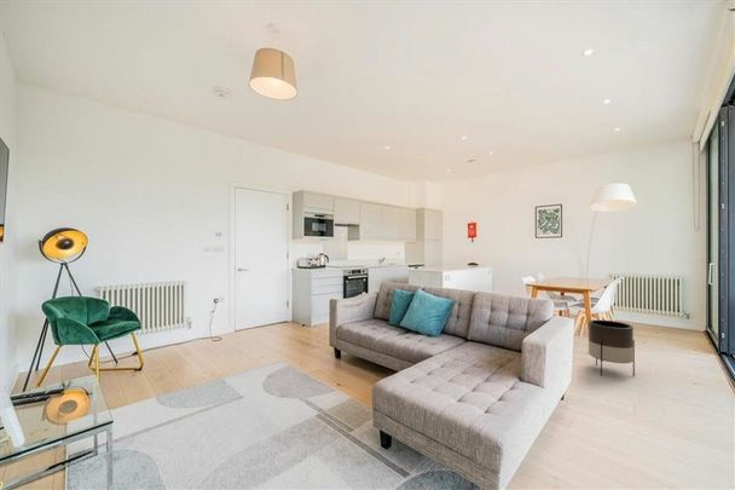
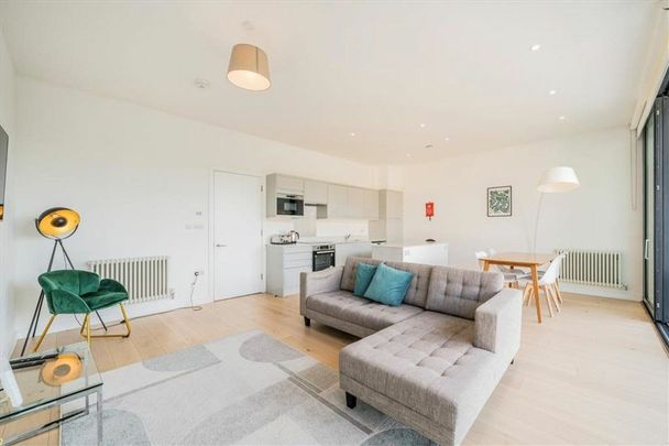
- planter (609, 347)
